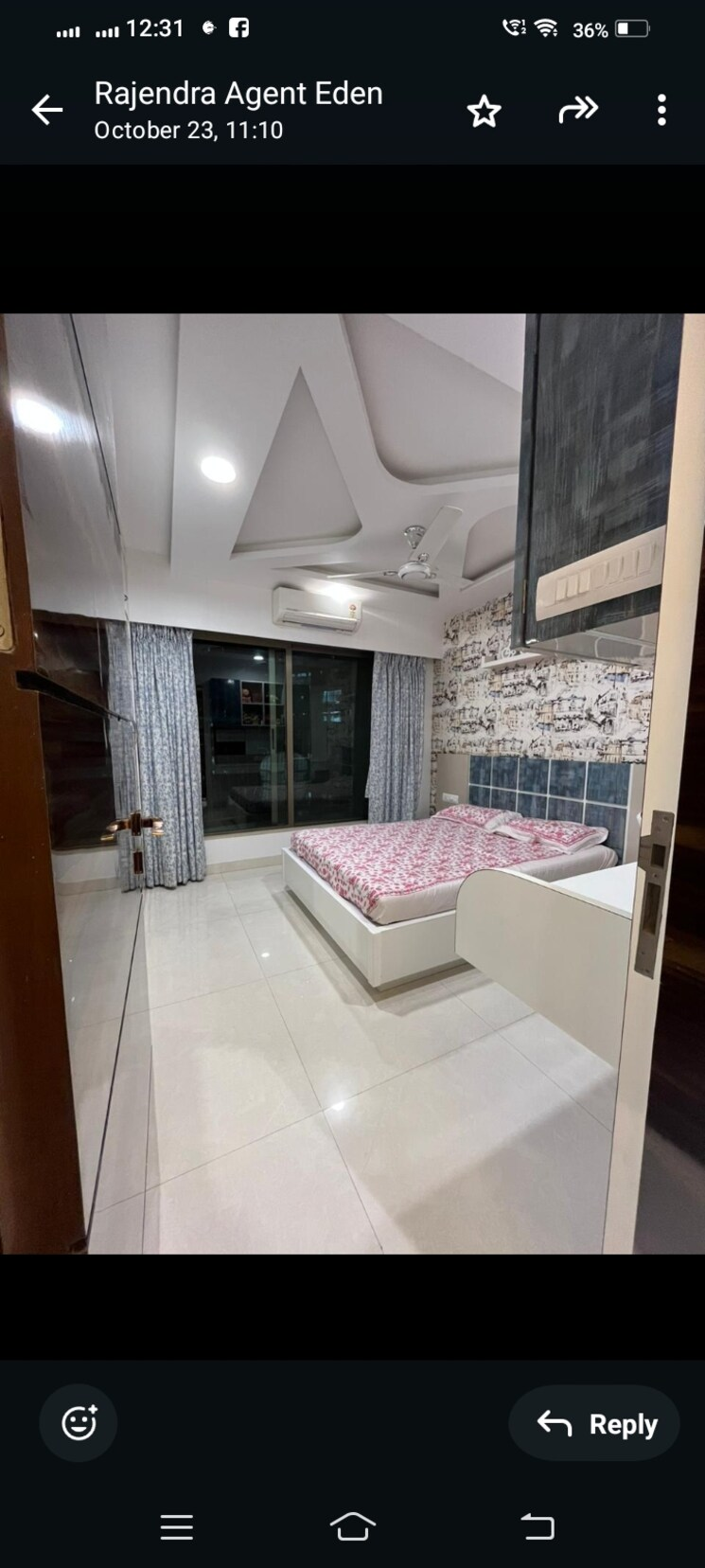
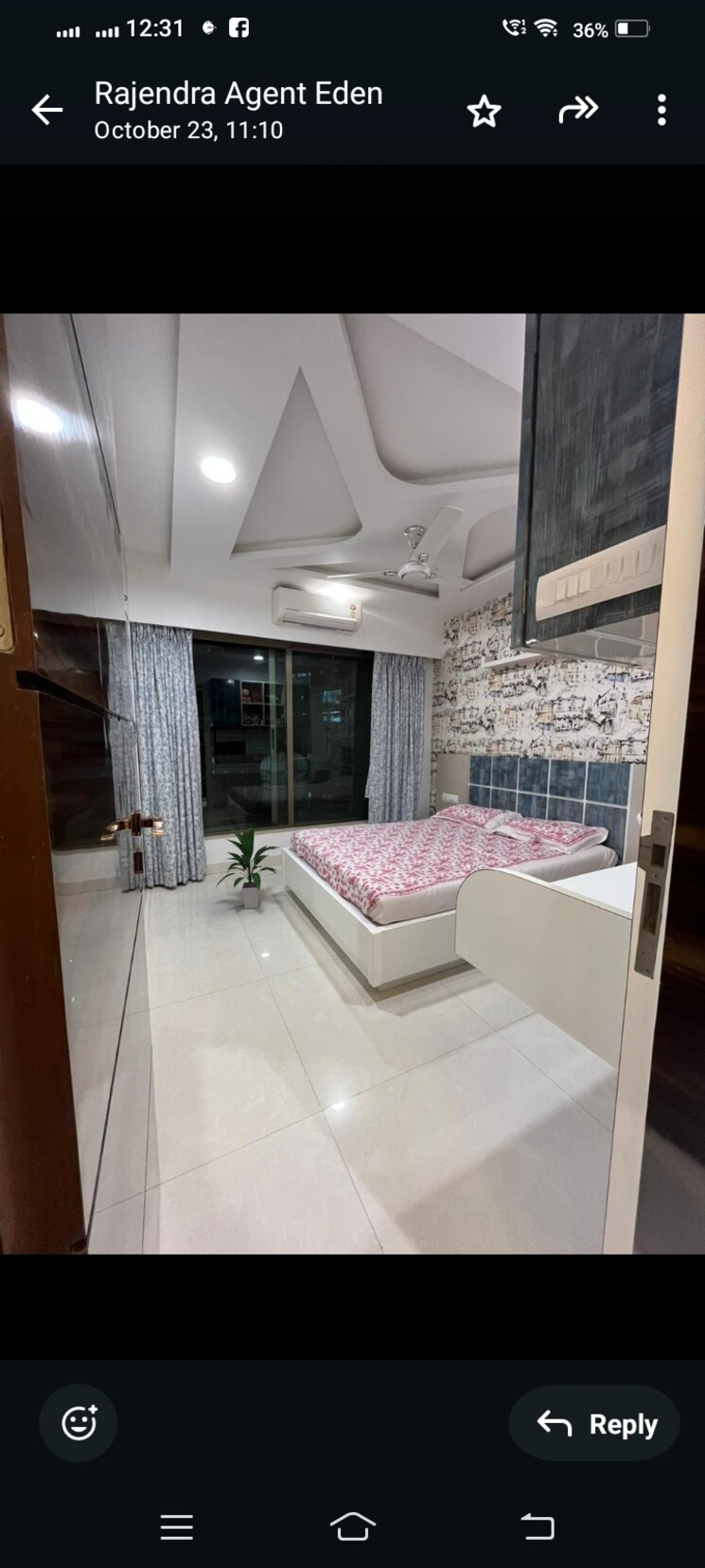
+ indoor plant (248, 865)
